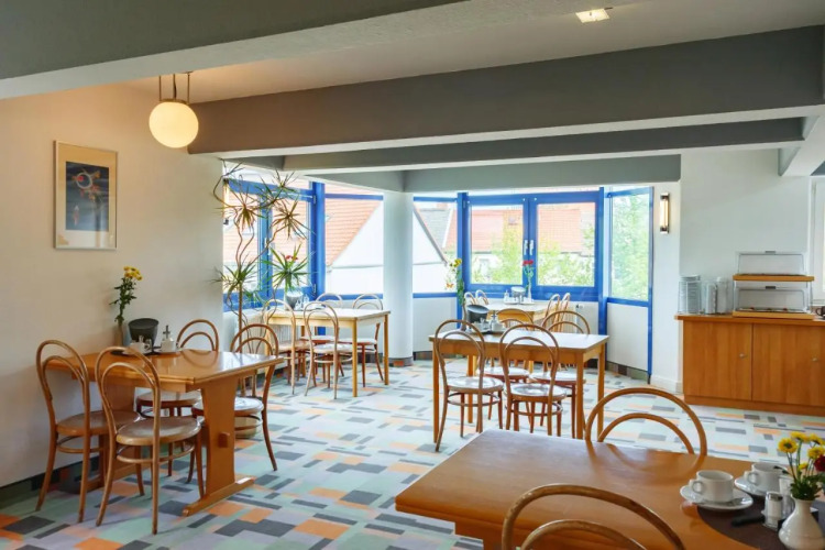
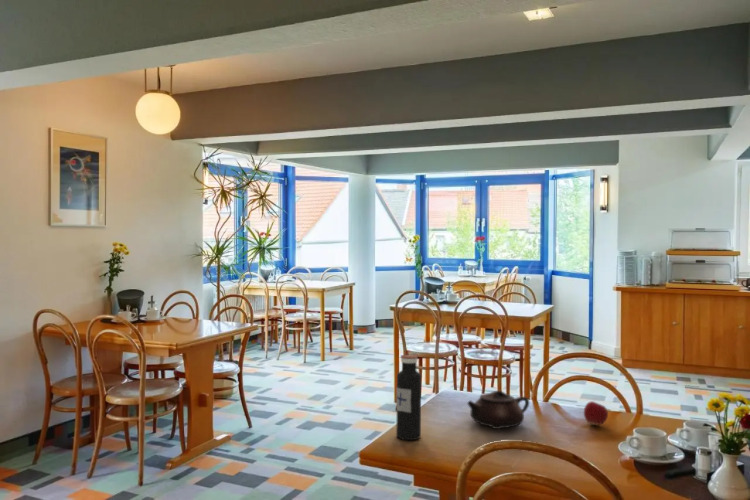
+ apple (595, 413)
+ teapot (498, 407)
+ water bottle (408, 396)
